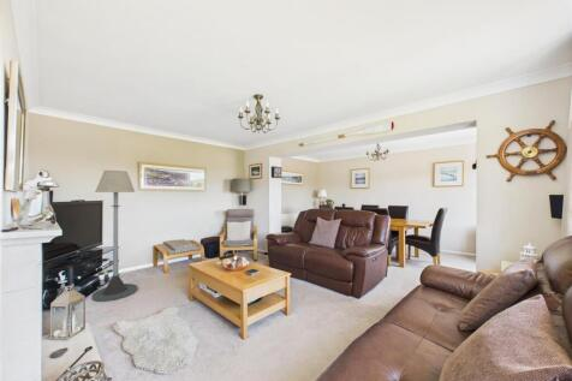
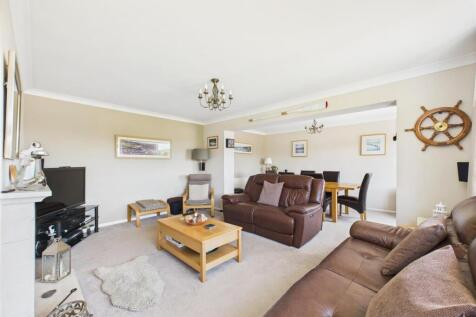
- floor lamp (115, 232)
